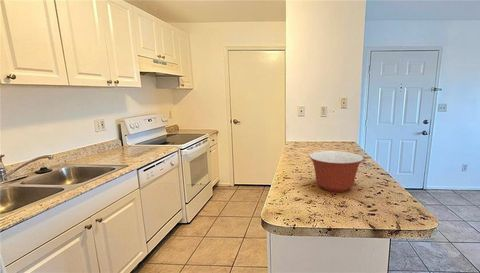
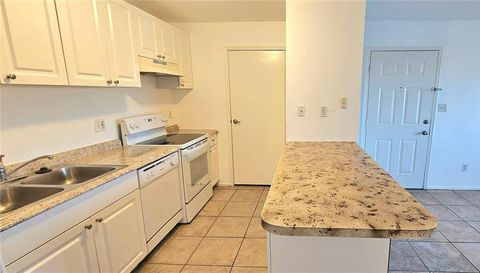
- mixing bowl (334, 171)
